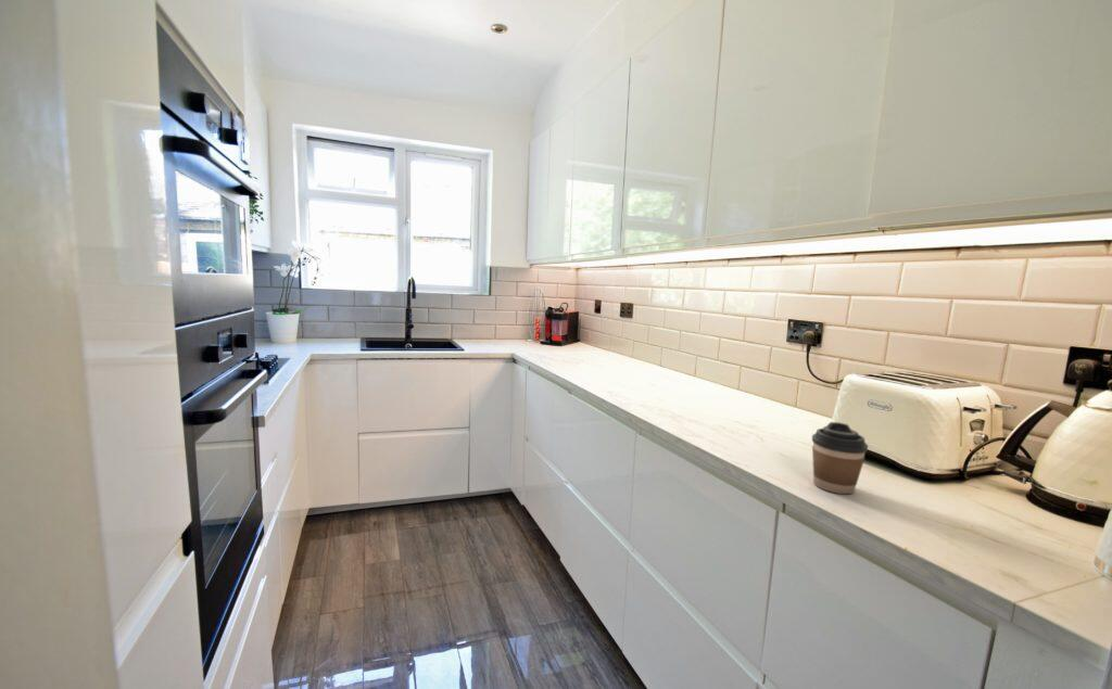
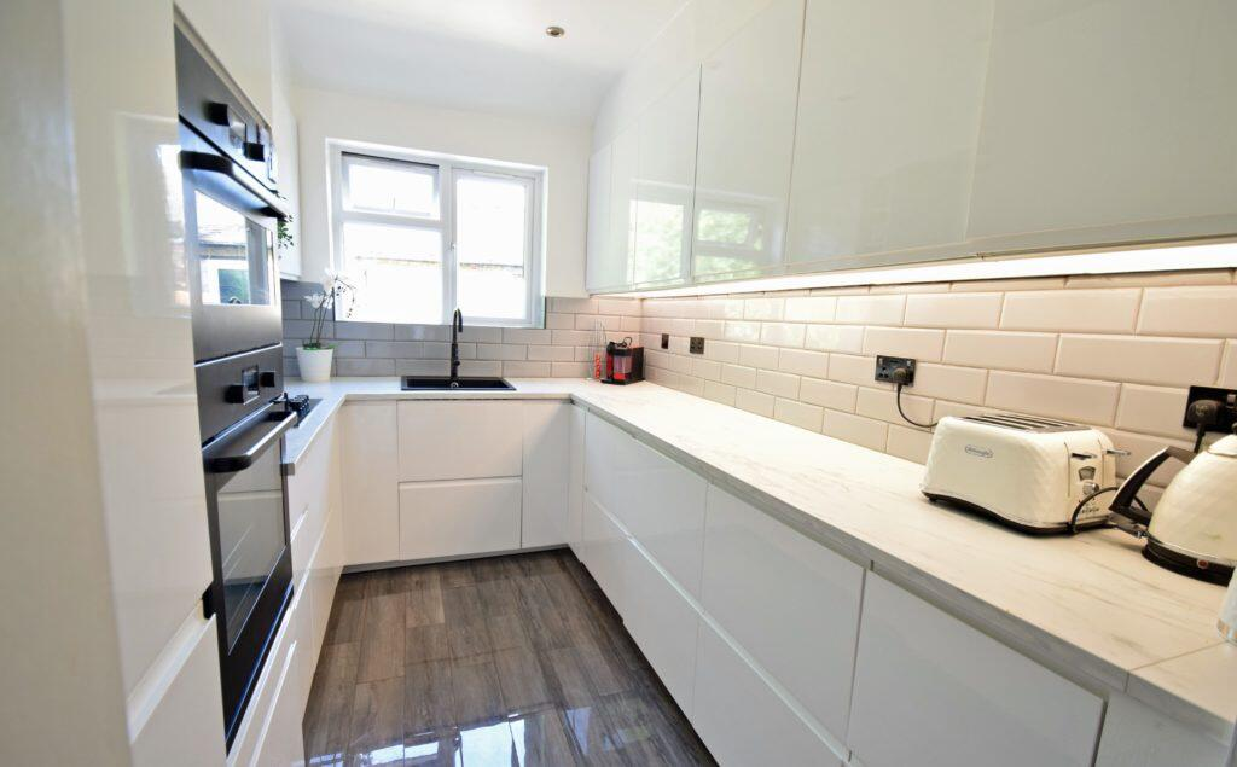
- coffee cup (837, 456)
